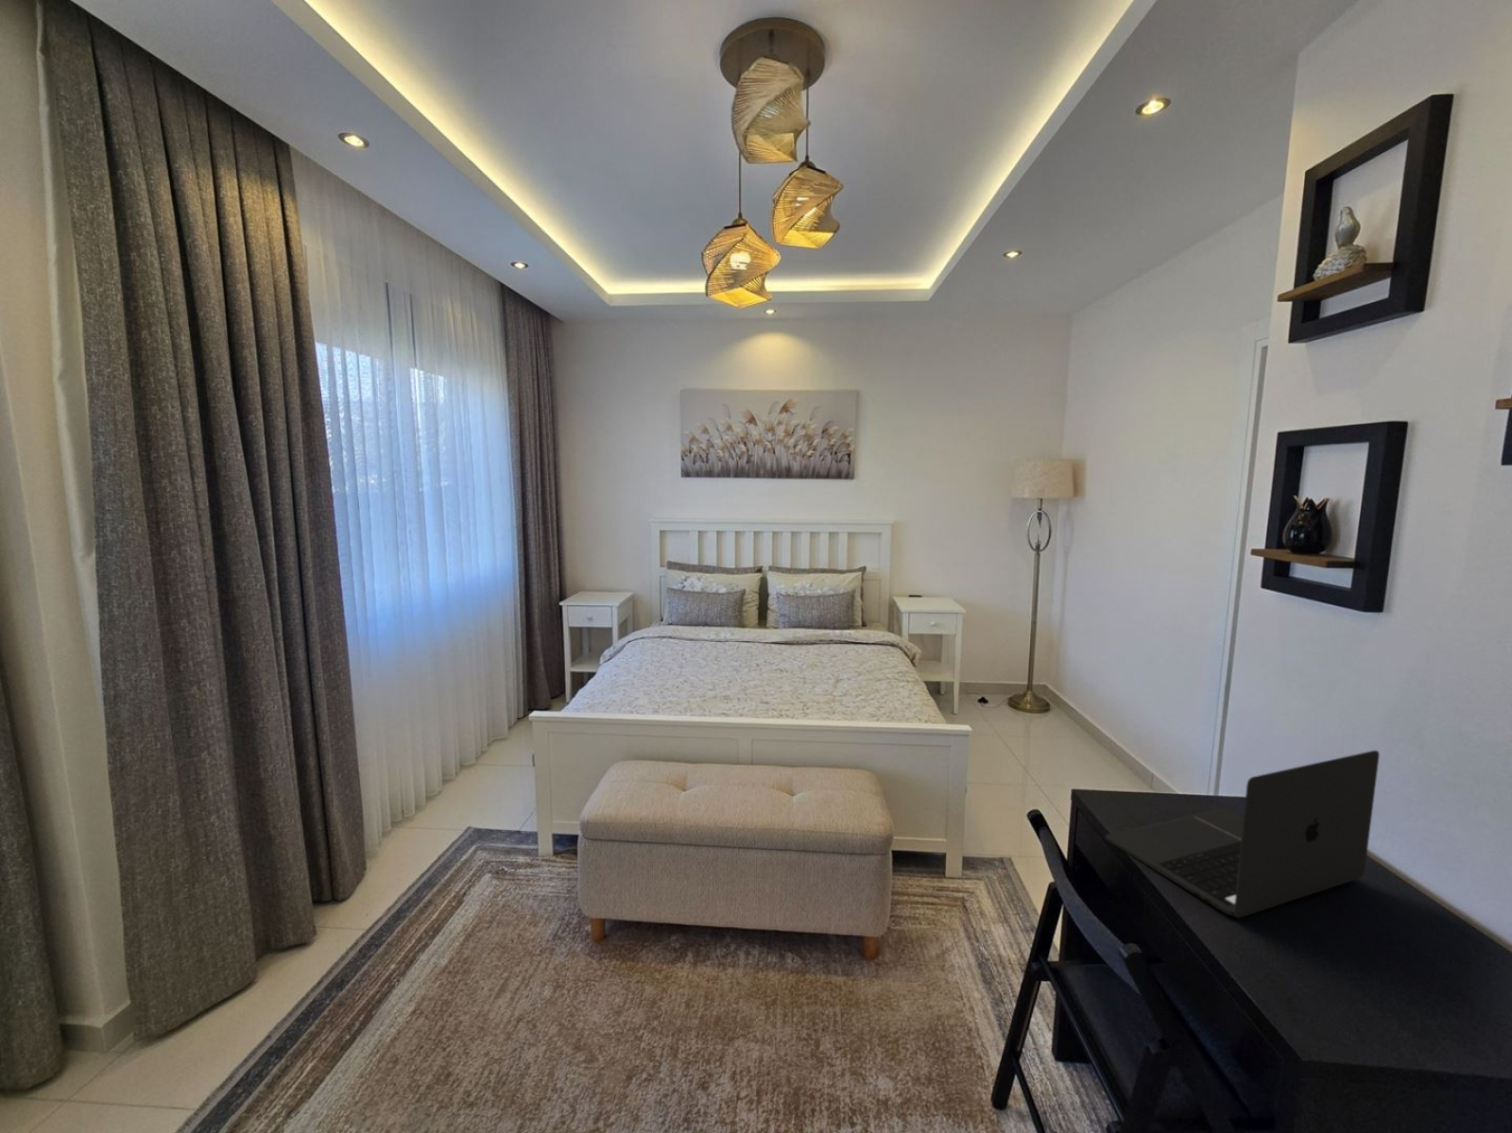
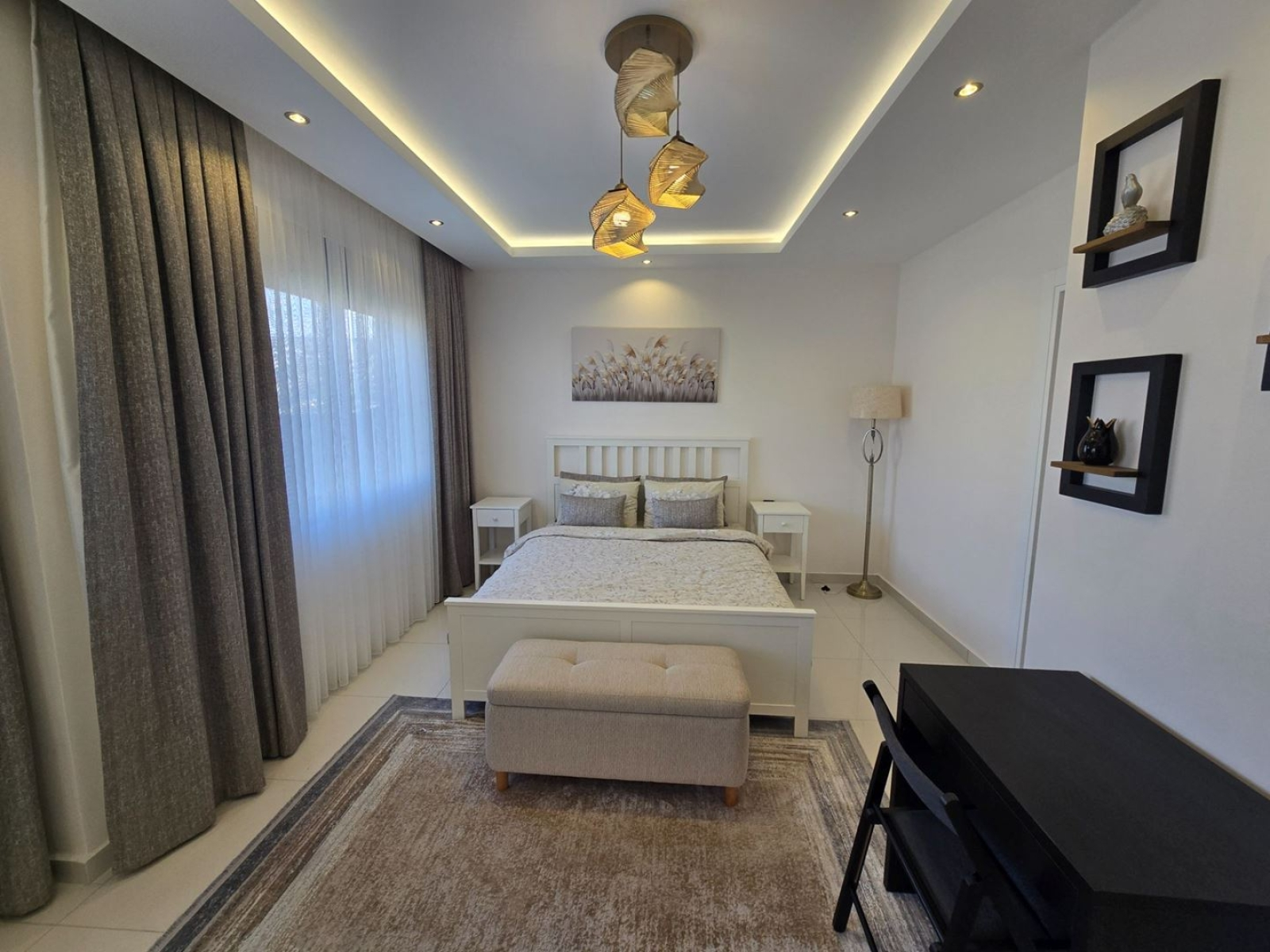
- laptop (1245, 797)
